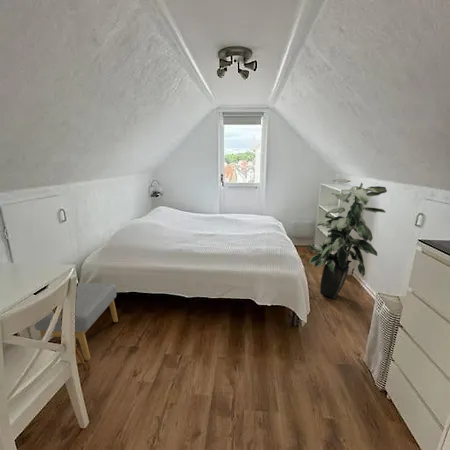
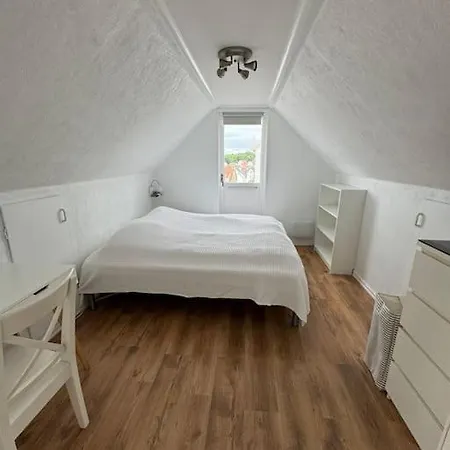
- footstool (81, 317)
- indoor plant (342, 240)
